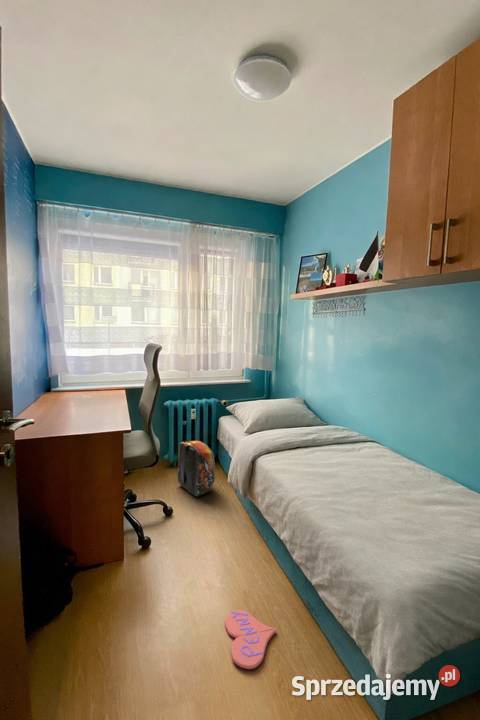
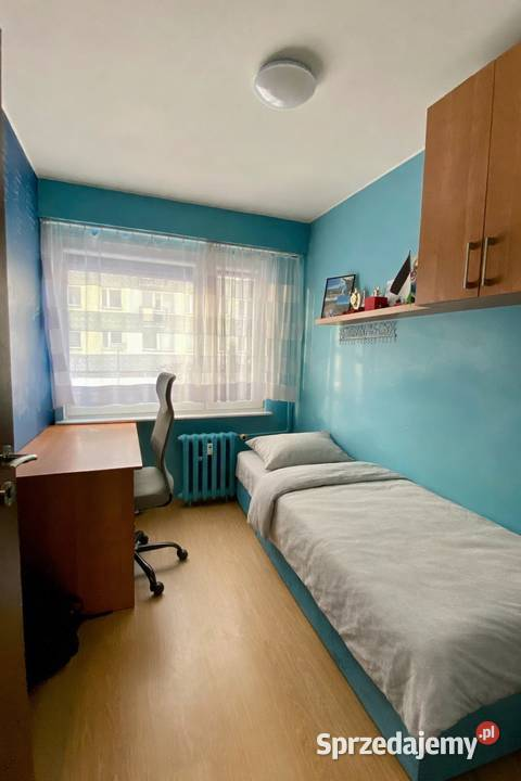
- slippers (252, 634)
- backpack (194, 463)
